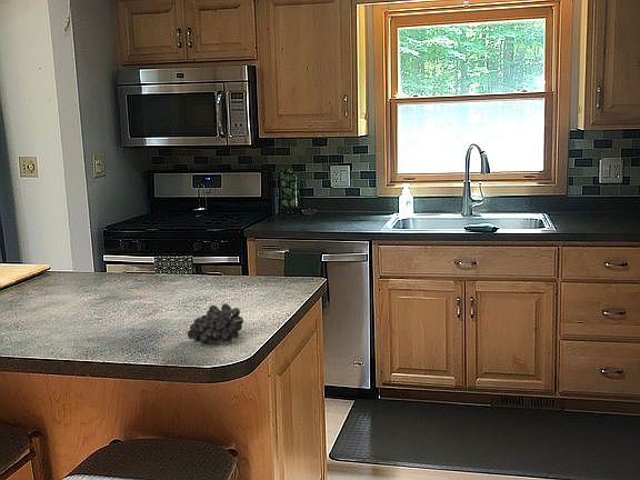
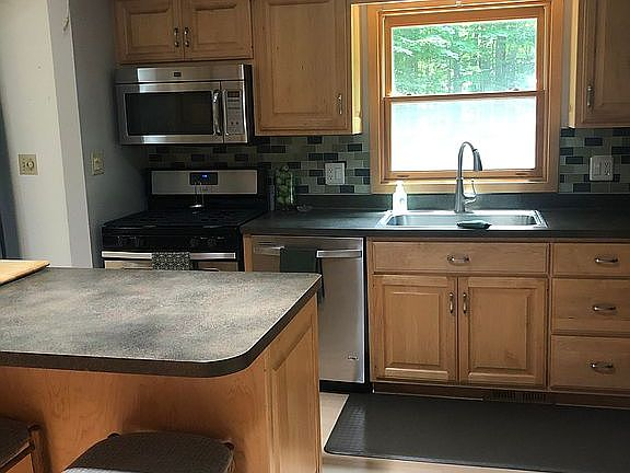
- fruit (217, 321)
